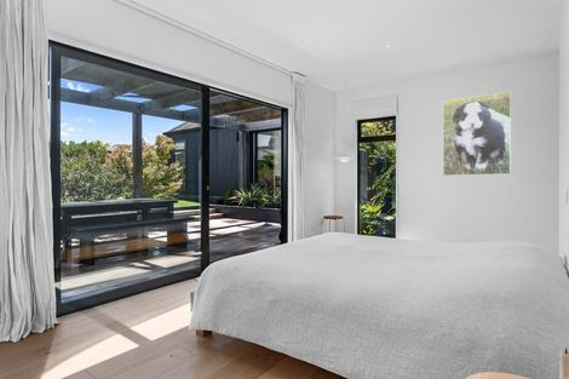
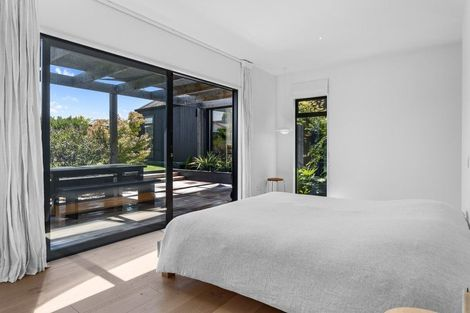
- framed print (475, 136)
